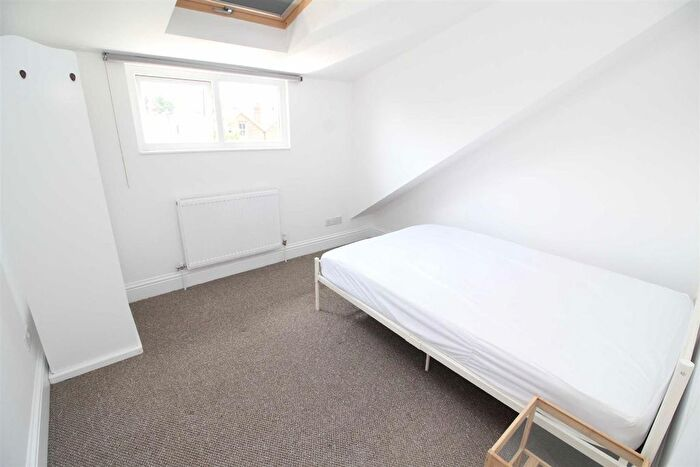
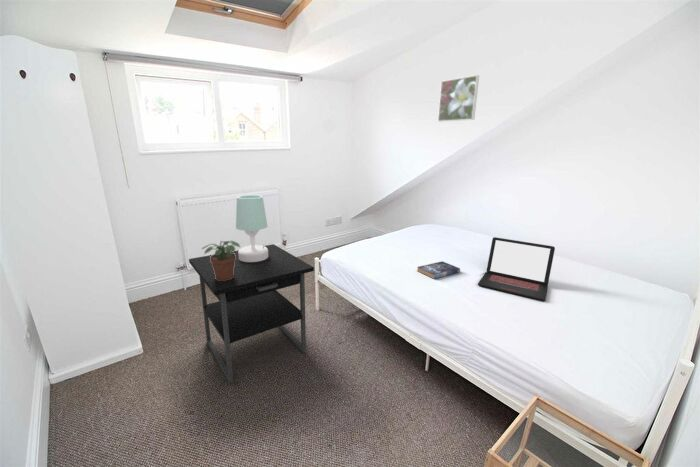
+ table lamp (251, 227)
+ book (438, 269)
+ nightstand (252, 306)
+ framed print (457, 99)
+ laptop (516, 266)
+ potted plant (222, 260)
